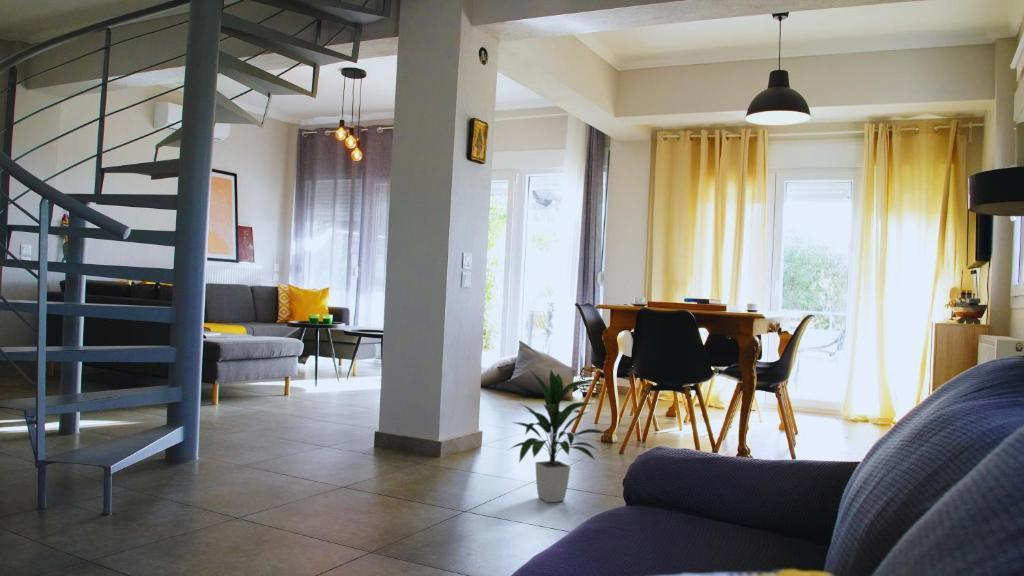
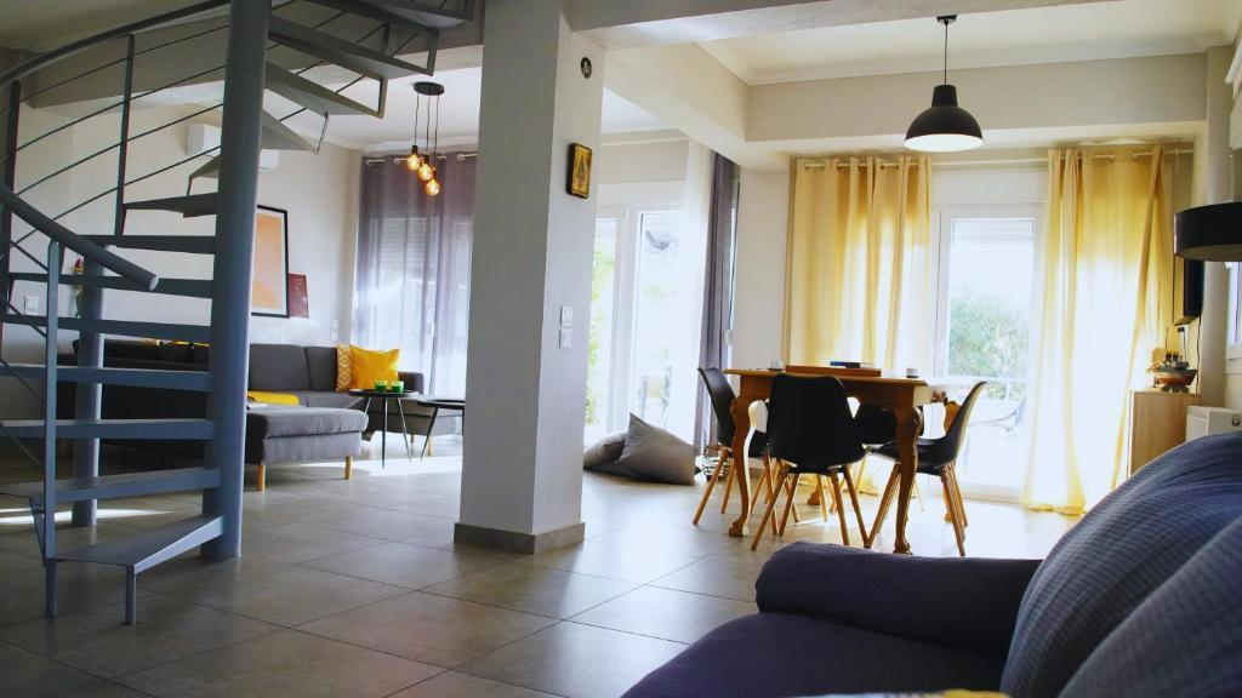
- indoor plant (554, 432)
